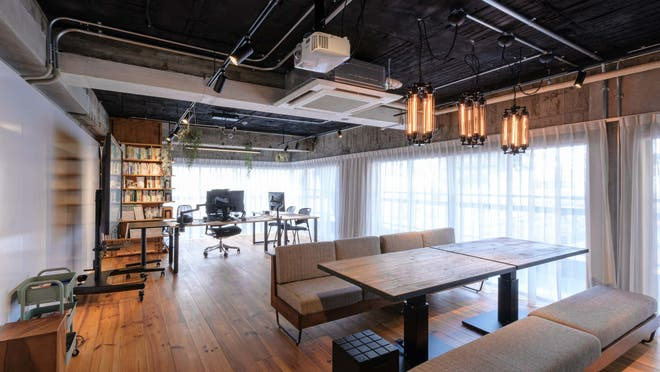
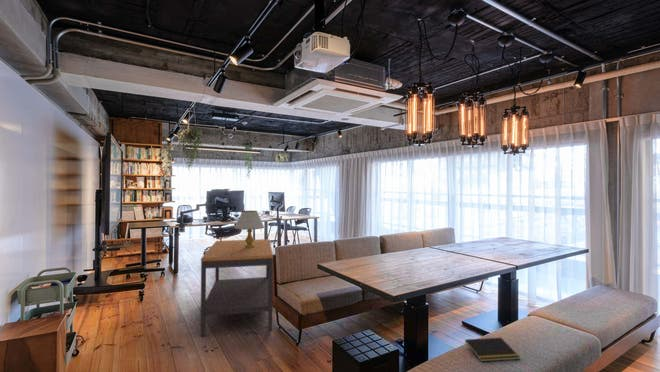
+ notepad (491, 348)
+ side table (240, 279)
+ table lamp (249, 229)
